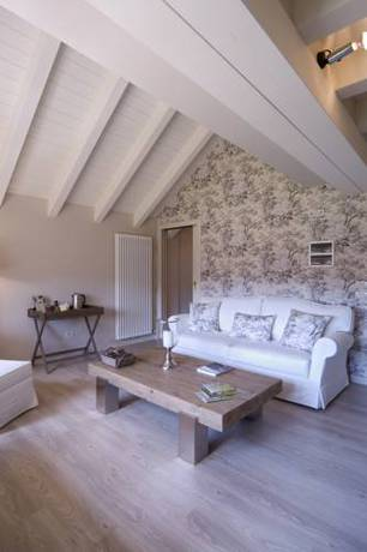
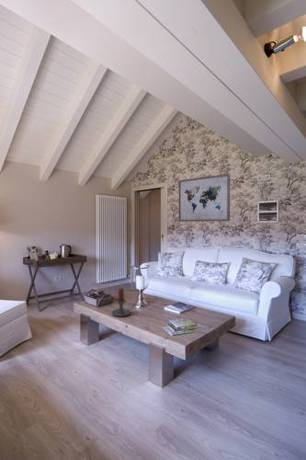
+ wall art (202, 199)
+ candle holder (123, 300)
